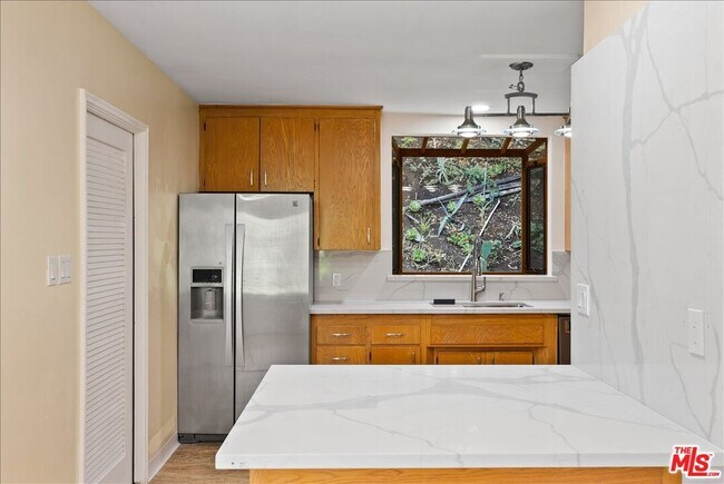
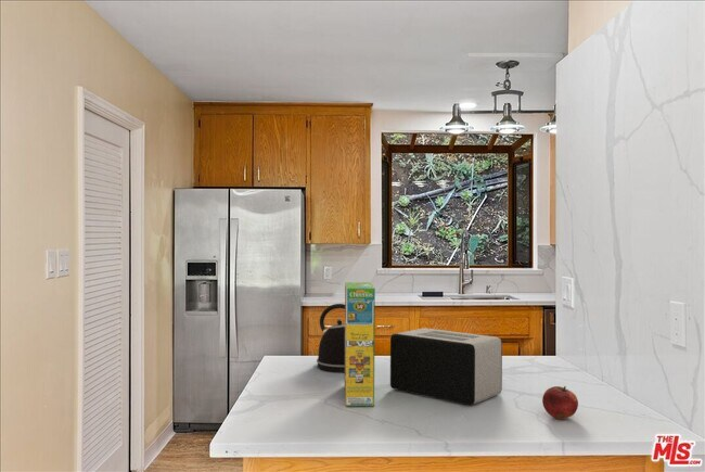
+ fruit (560, 401)
+ cereal box (358, 340)
+ kettle (342, 334)
+ toaster (445, 363)
